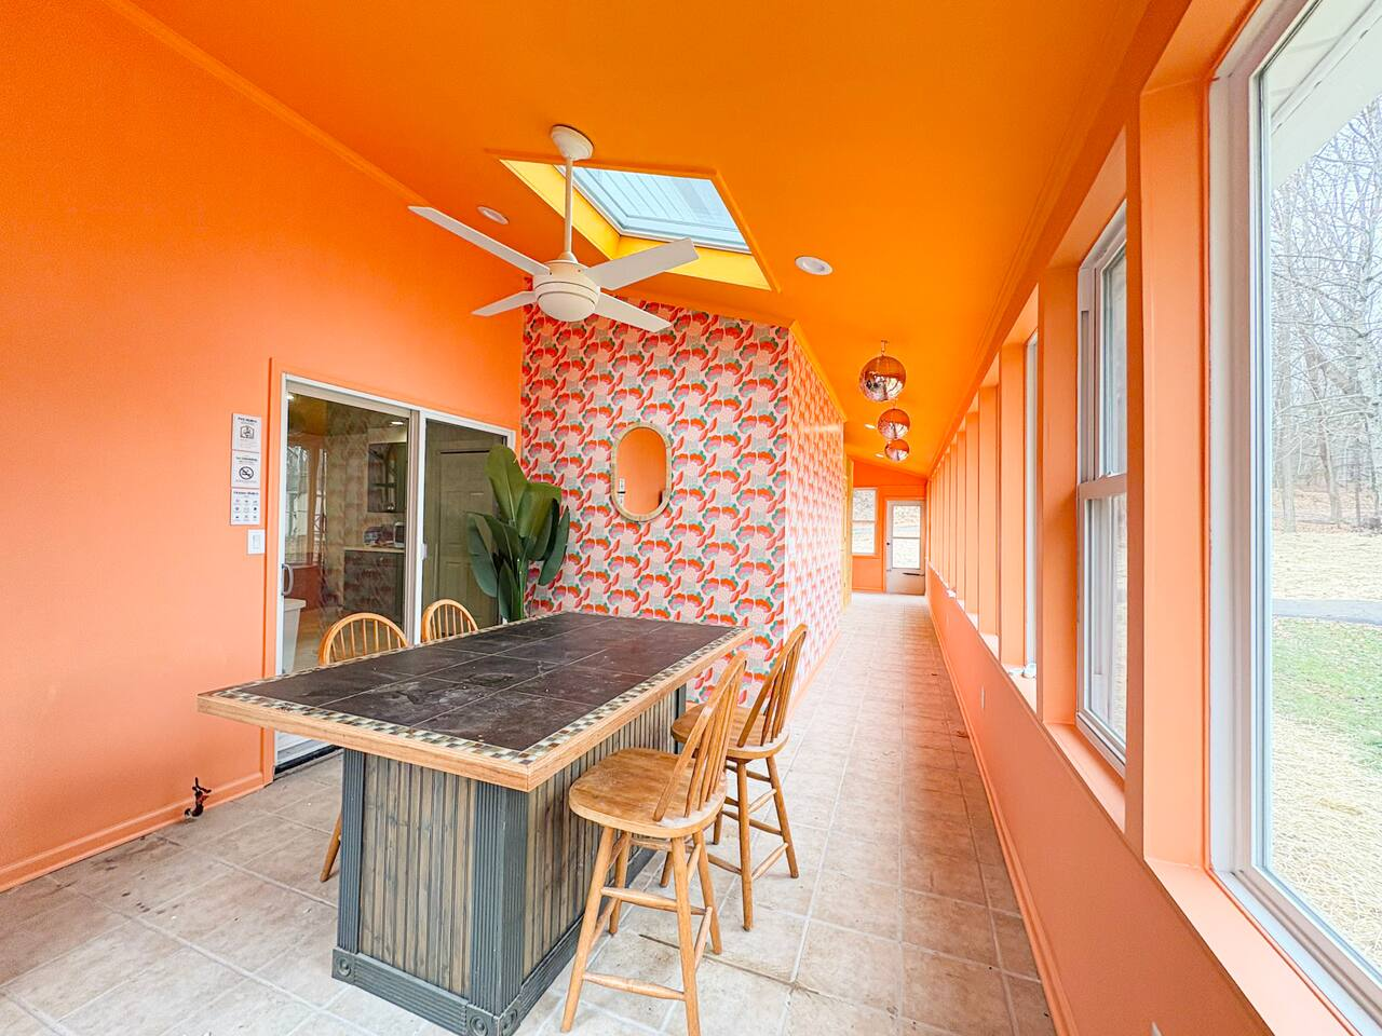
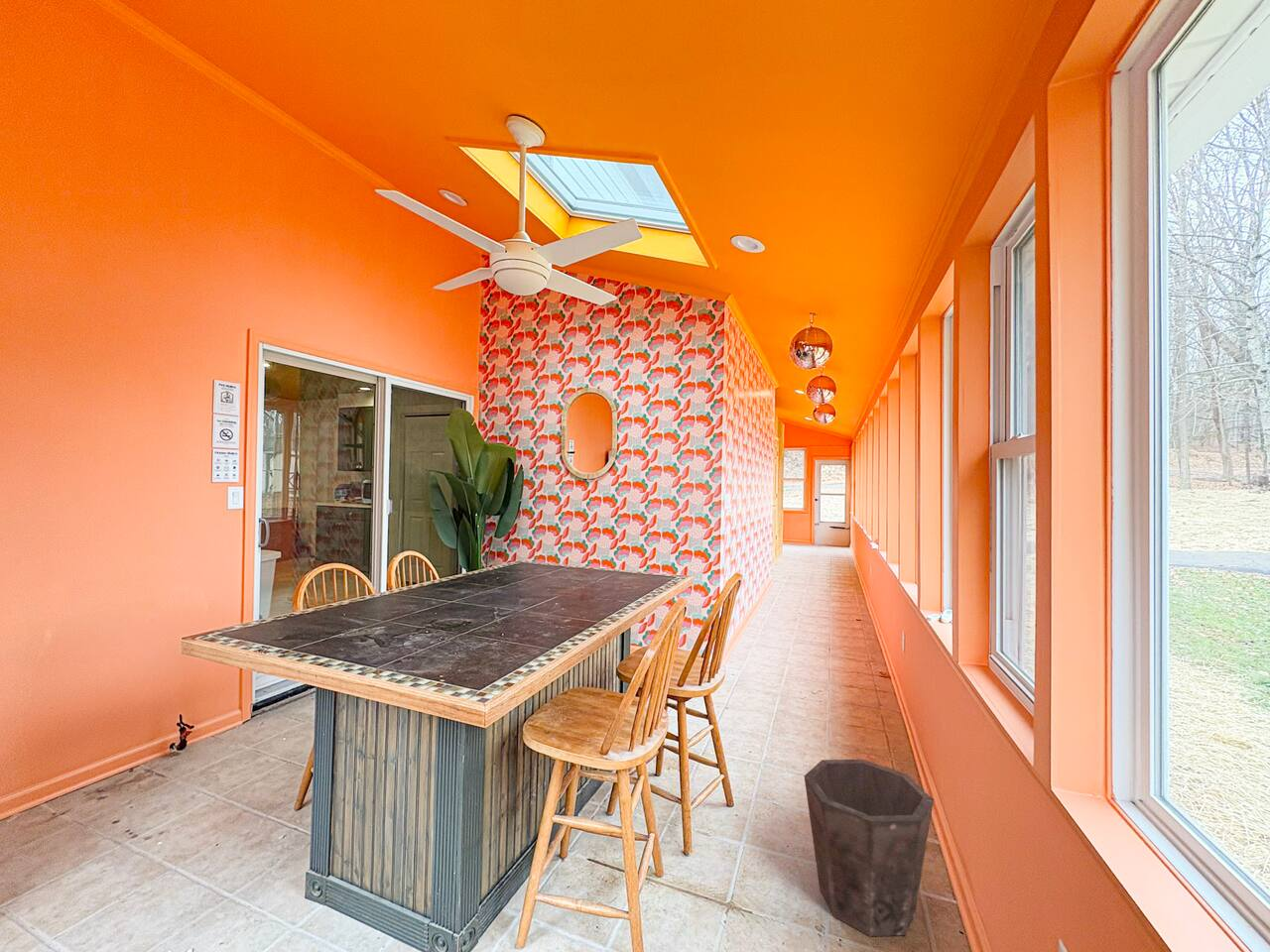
+ waste bin (866, 844)
